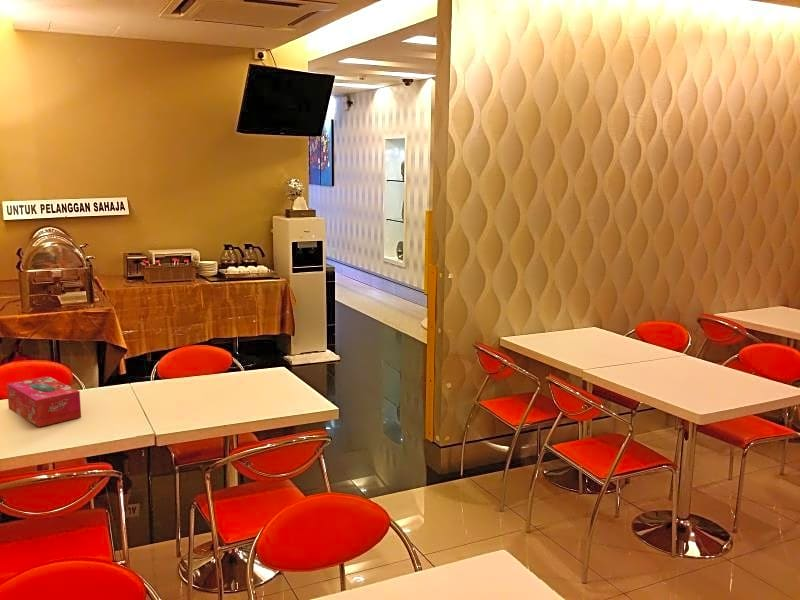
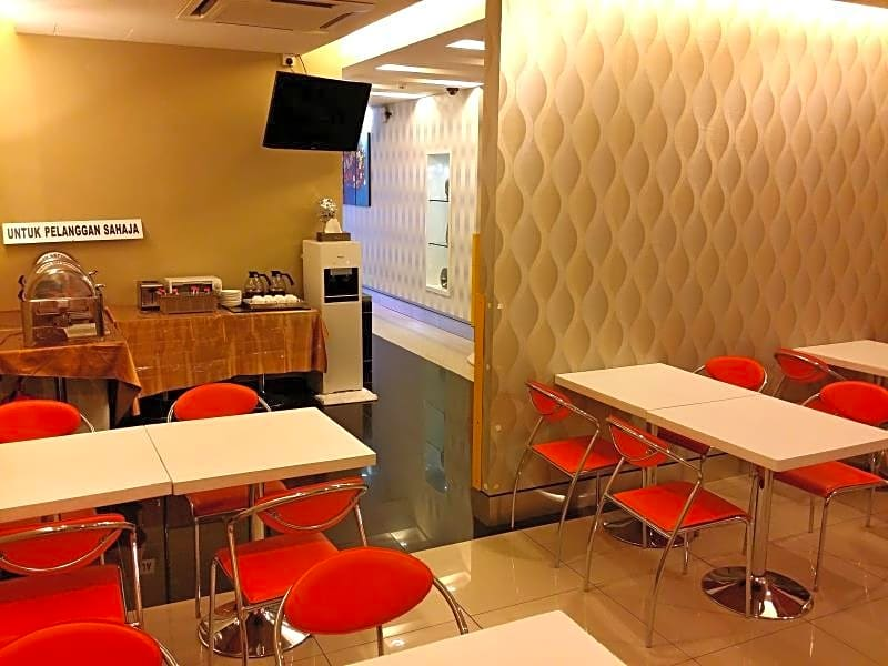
- tissue box (43, 400)
